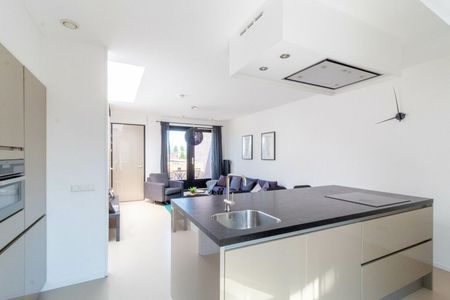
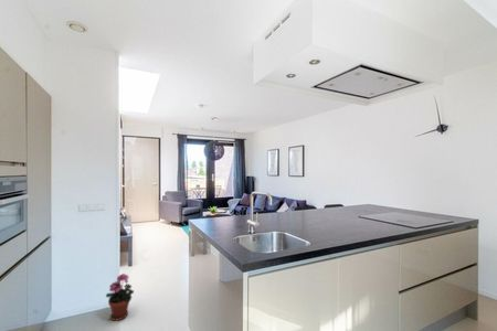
+ potted plant (119, 295)
